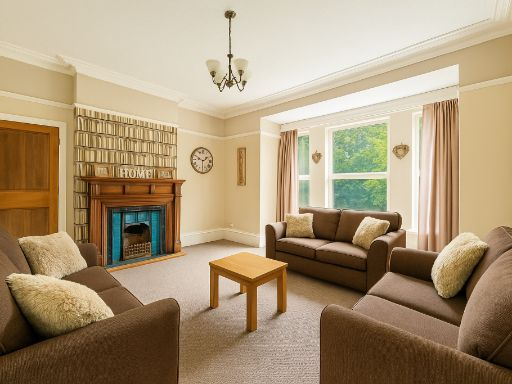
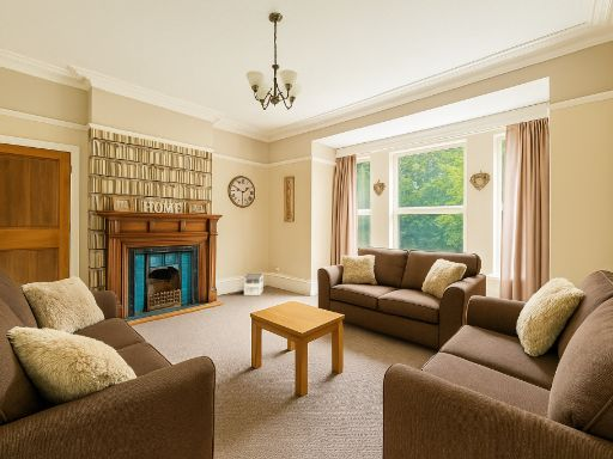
+ architectural model (253, 283)
